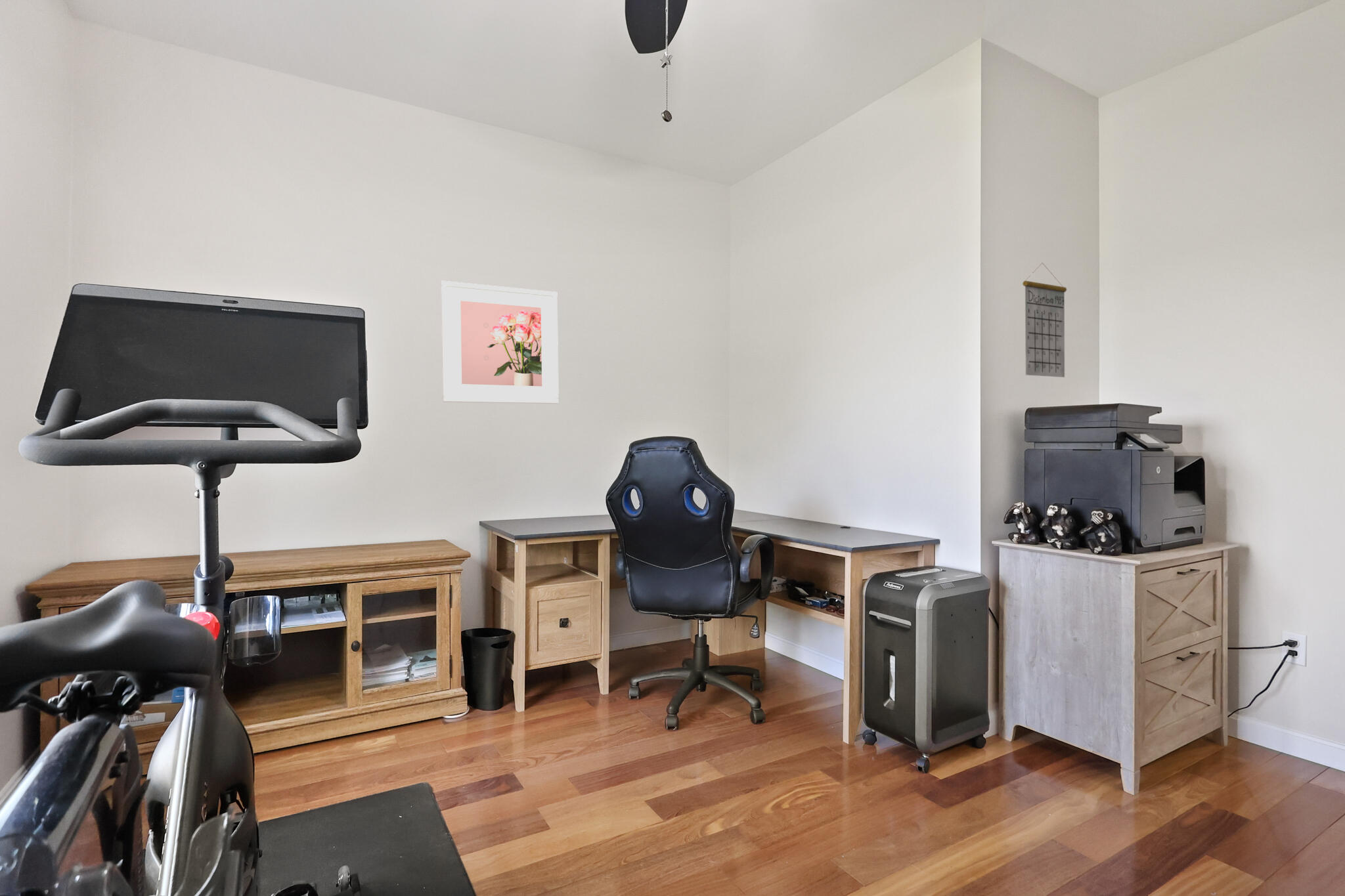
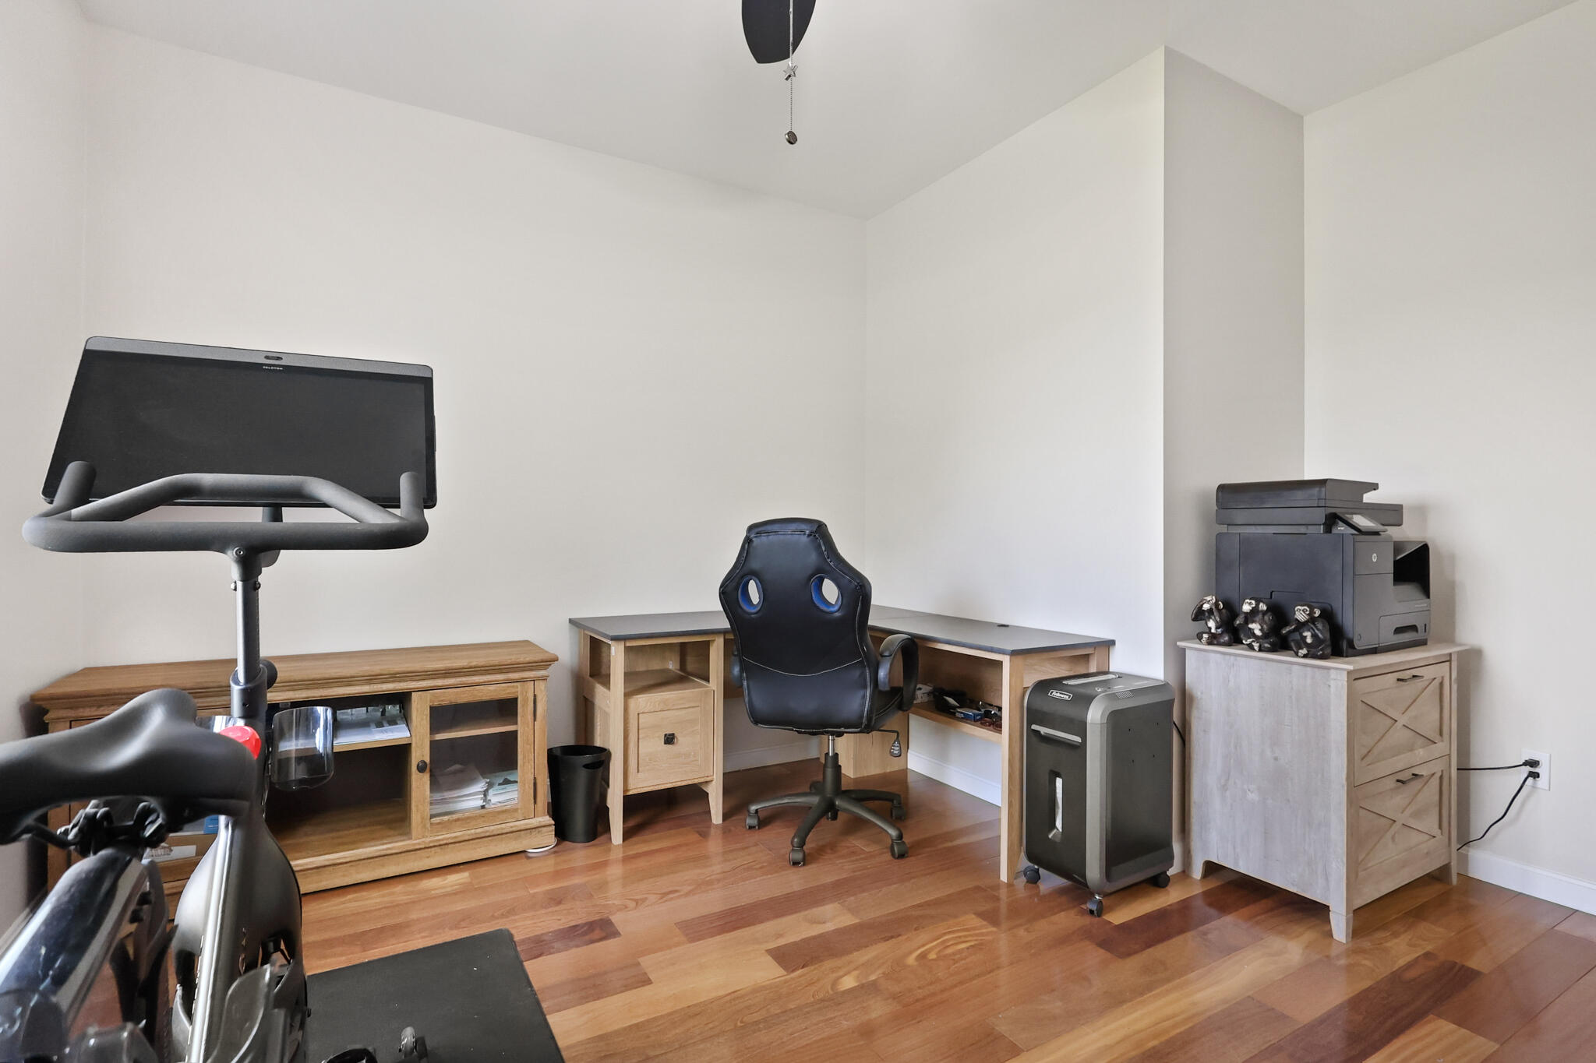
- calendar (1045, 319)
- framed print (502, 345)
